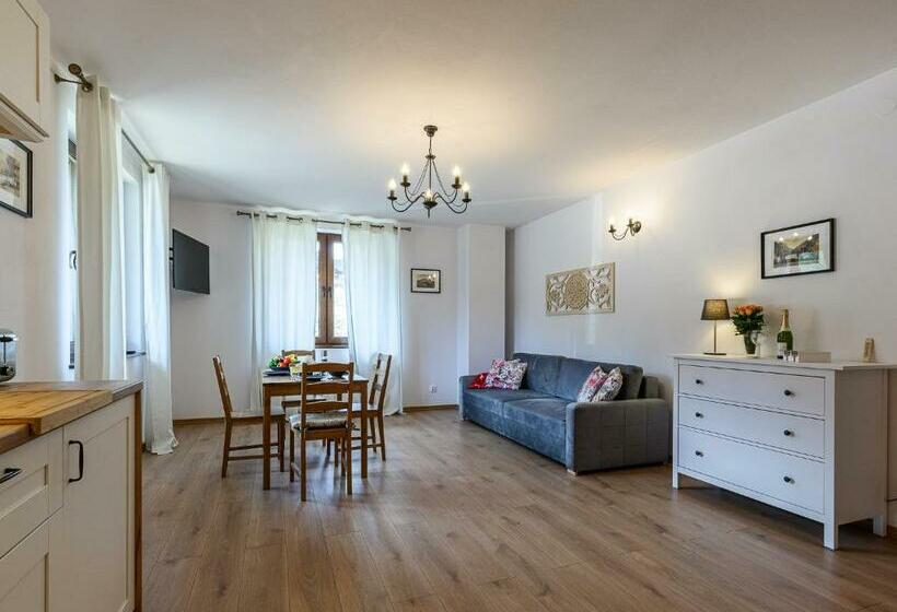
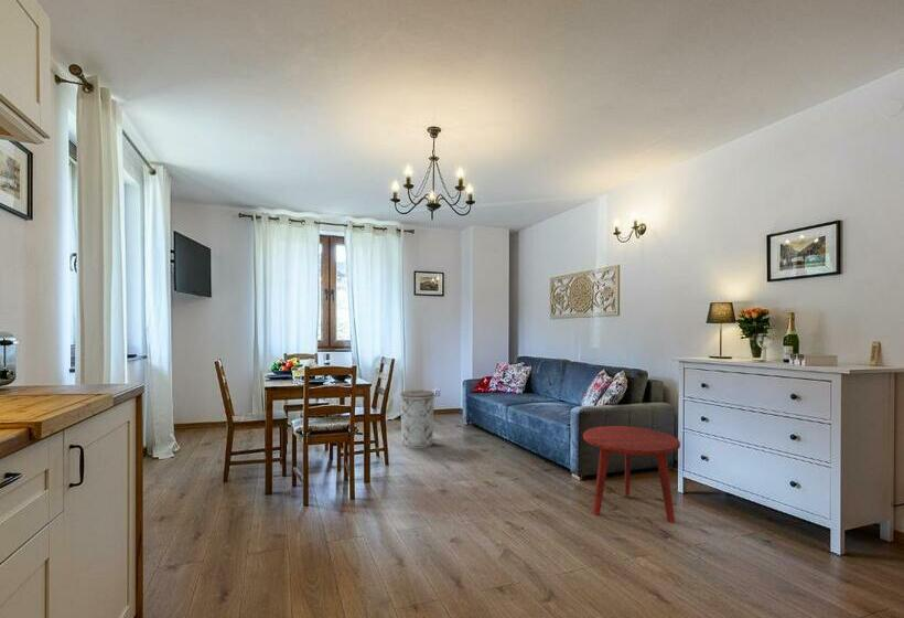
+ trash can (417, 417)
+ side table (628, 472)
